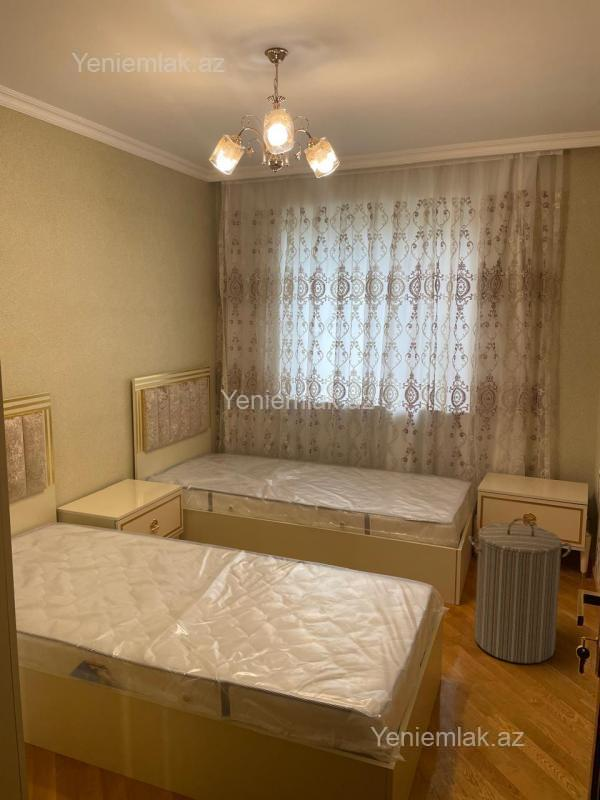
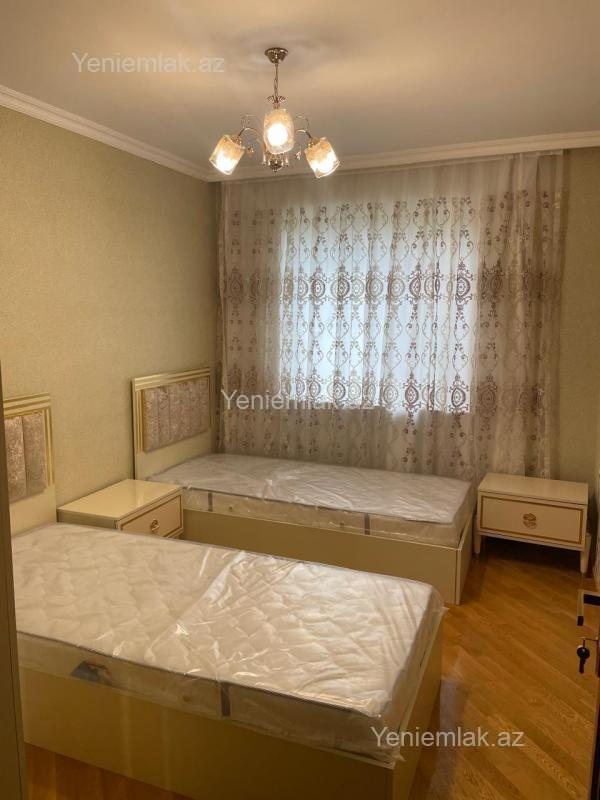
- laundry hamper (516, 581)
